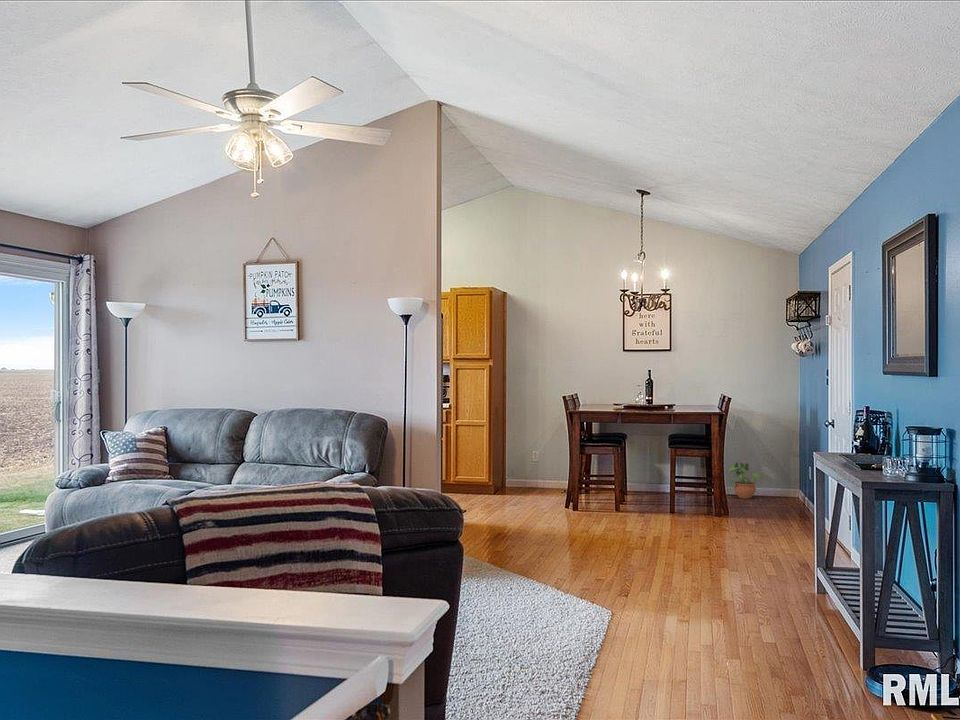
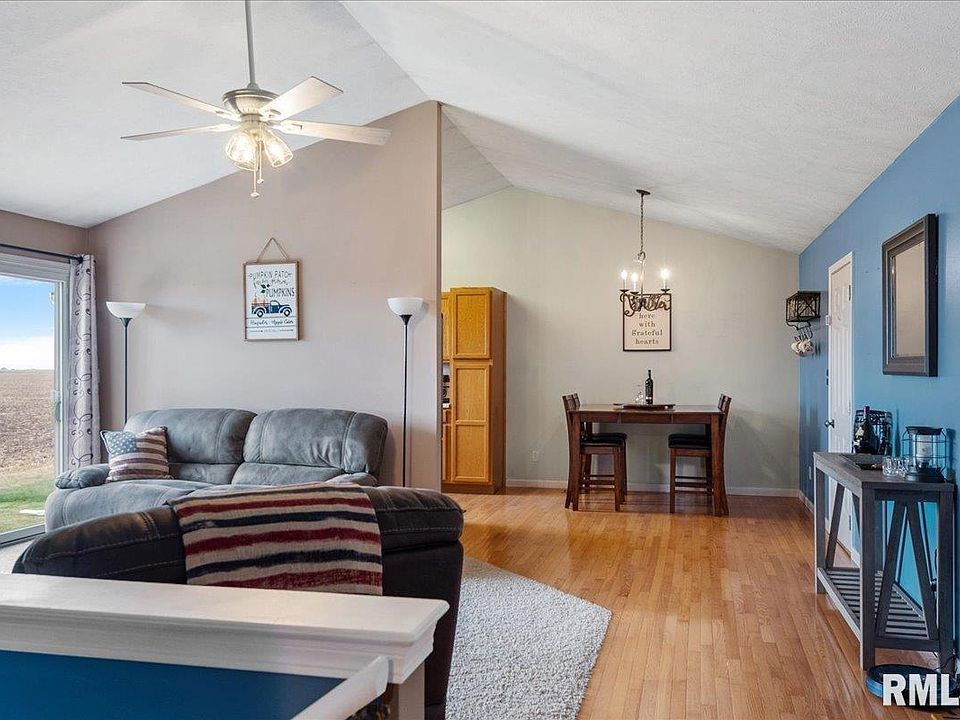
- potted plant (742, 478)
